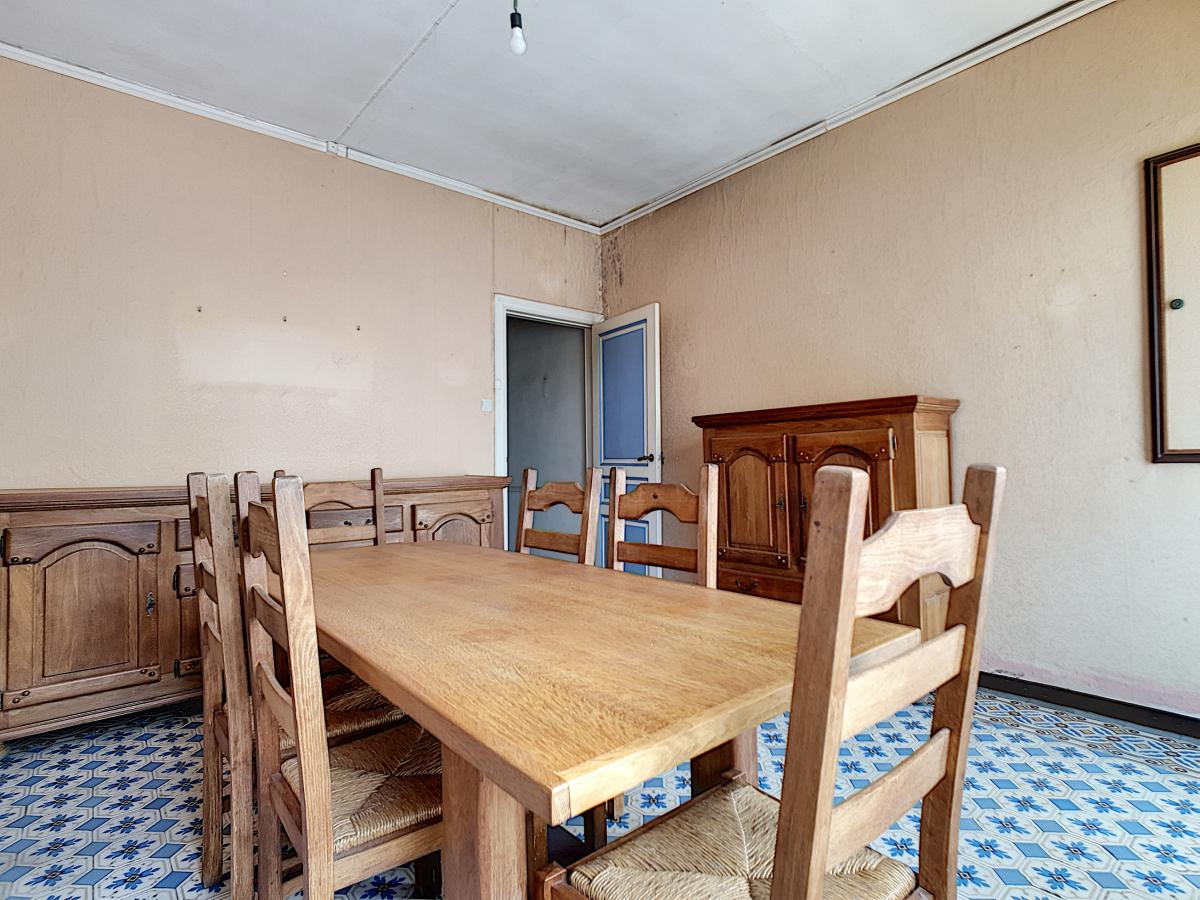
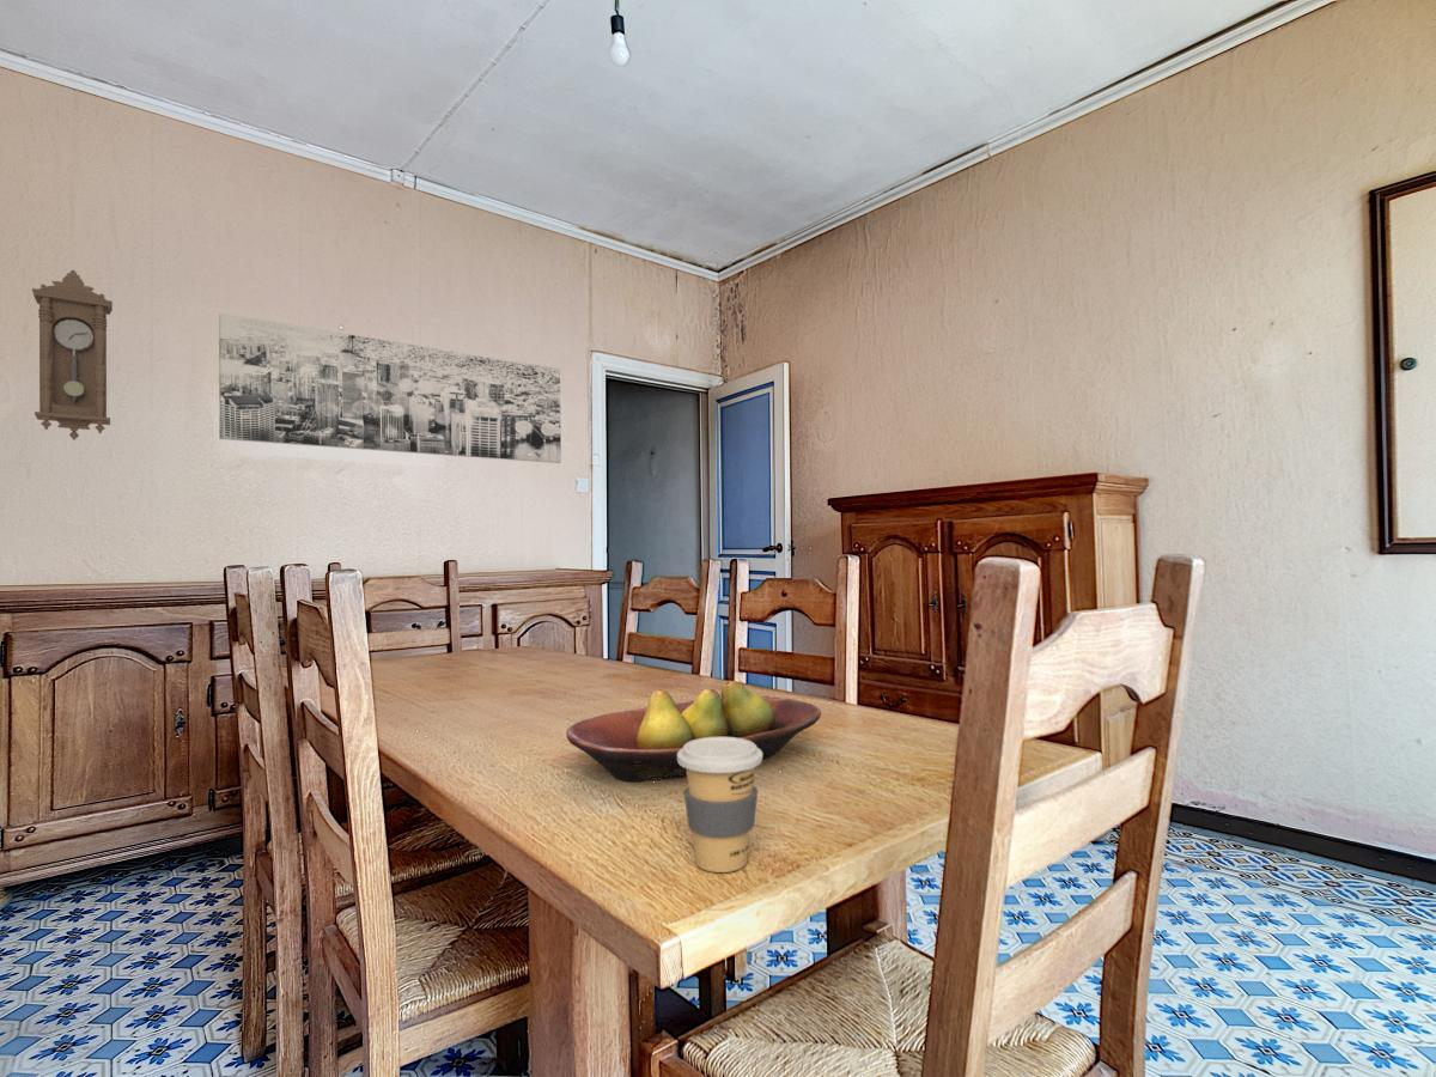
+ fruit bowl (699, 723)
+ coffee cup (720, 803)
+ pendulum clock (73, 357)
+ wall art (413, 398)
